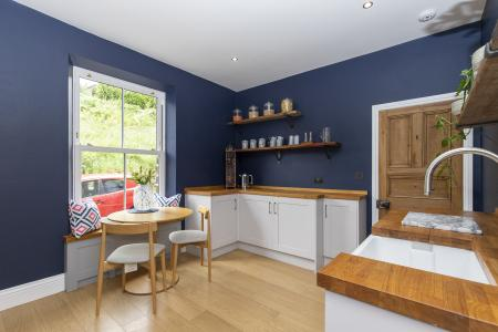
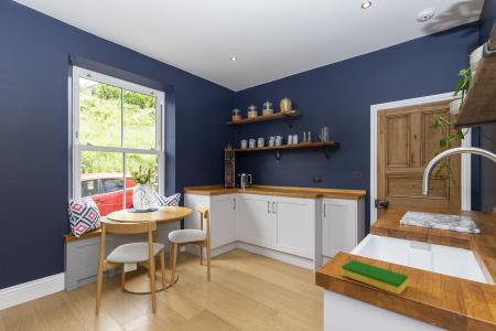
+ dish sponge (373, 275)
